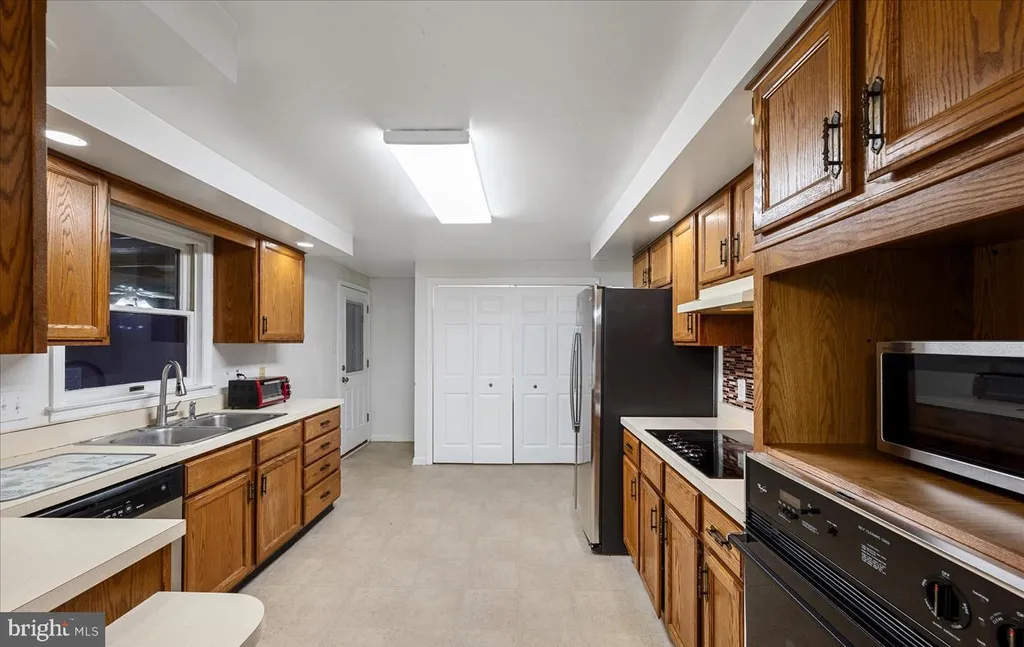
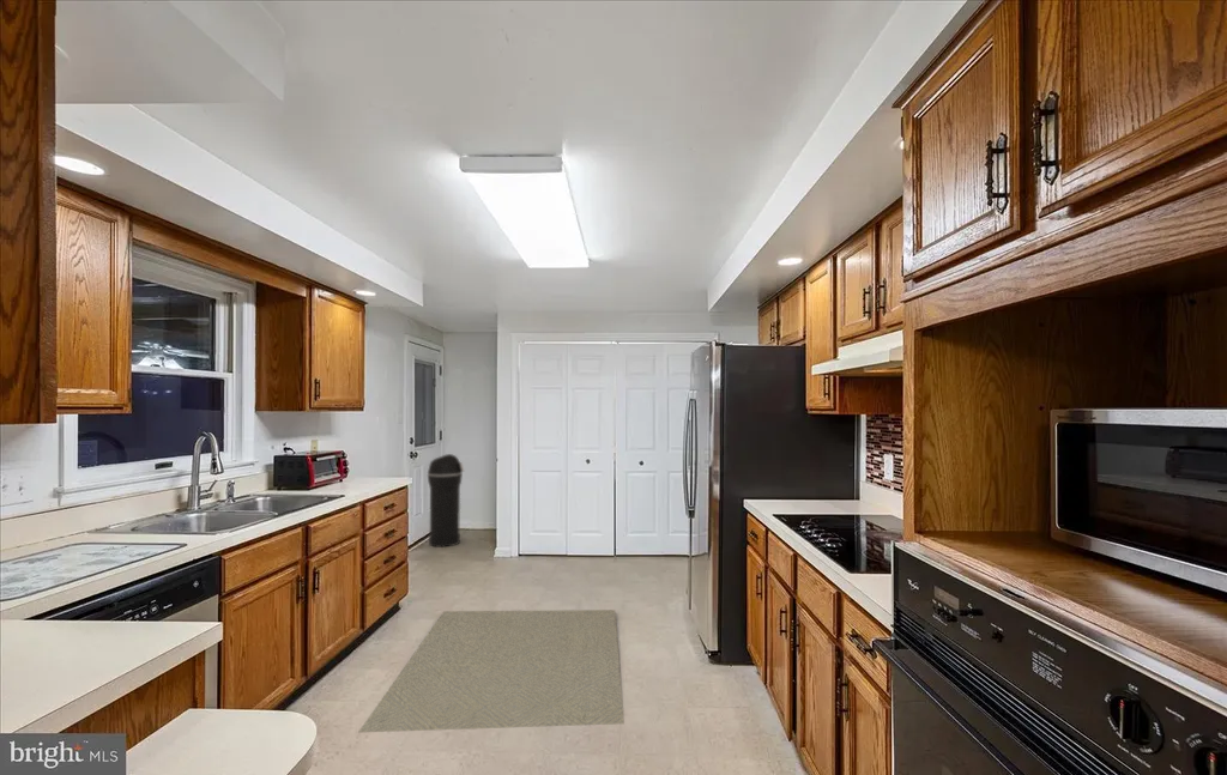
+ trash can (446, 498)
+ rug (509, 674)
